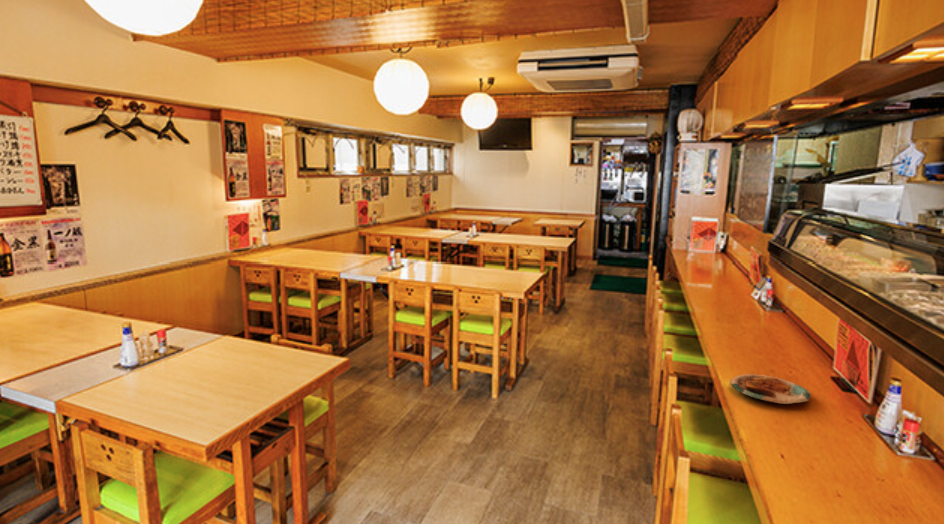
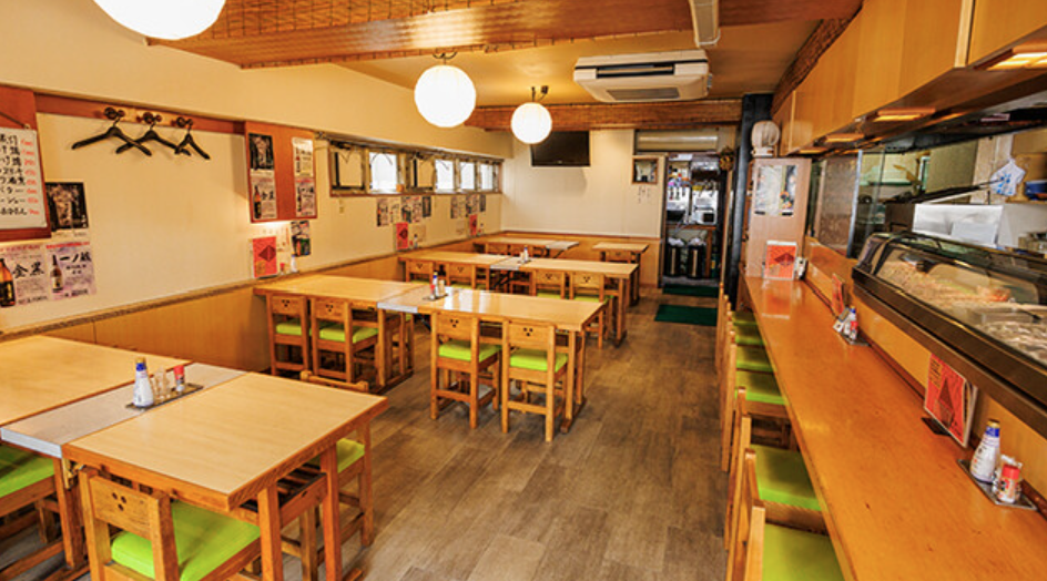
- plate (769, 389)
